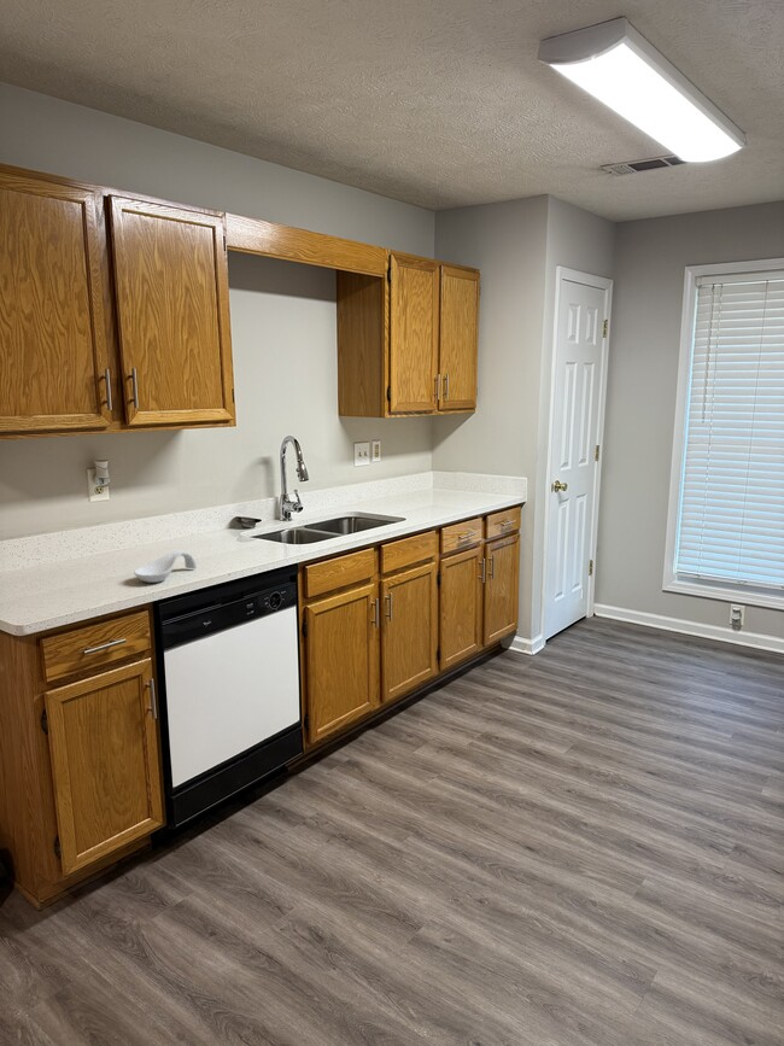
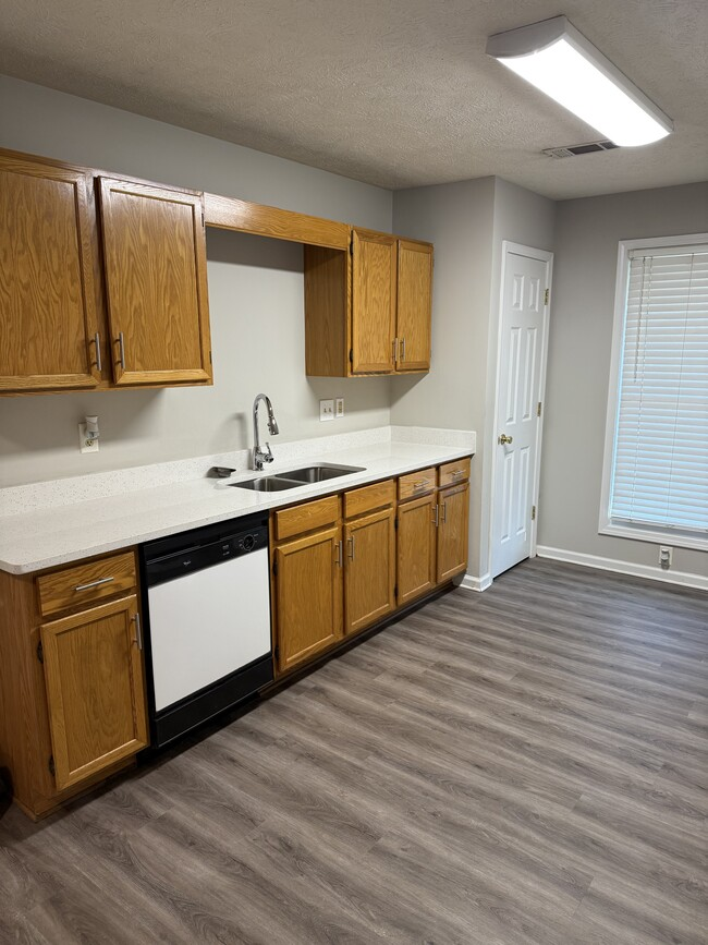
- spoon rest (165, 566)
